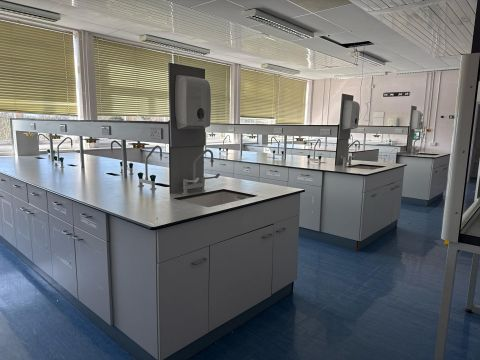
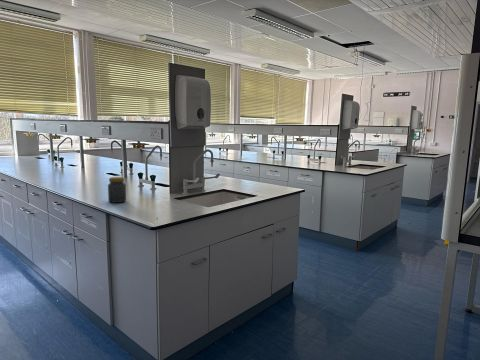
+ jar (117, 189)
